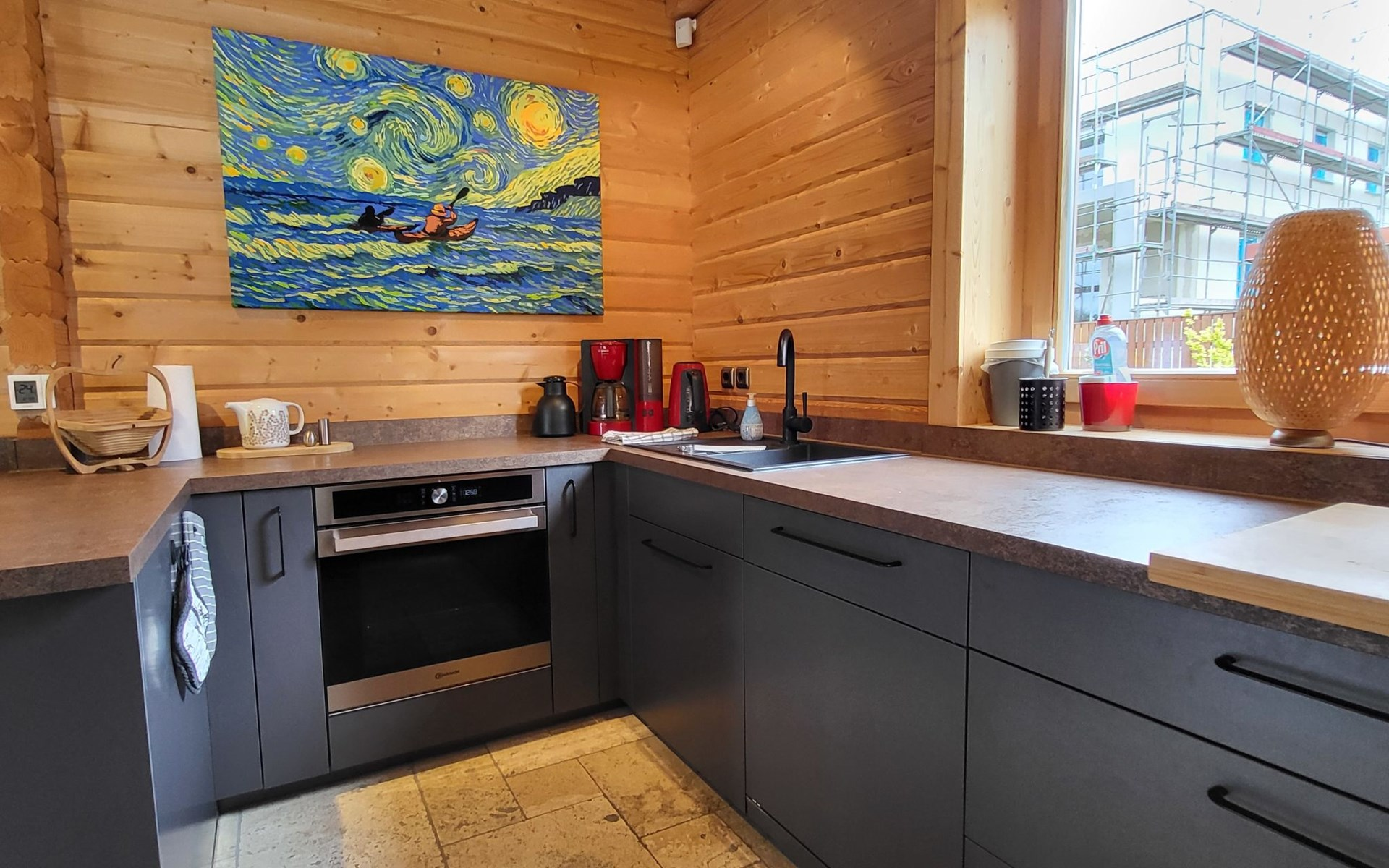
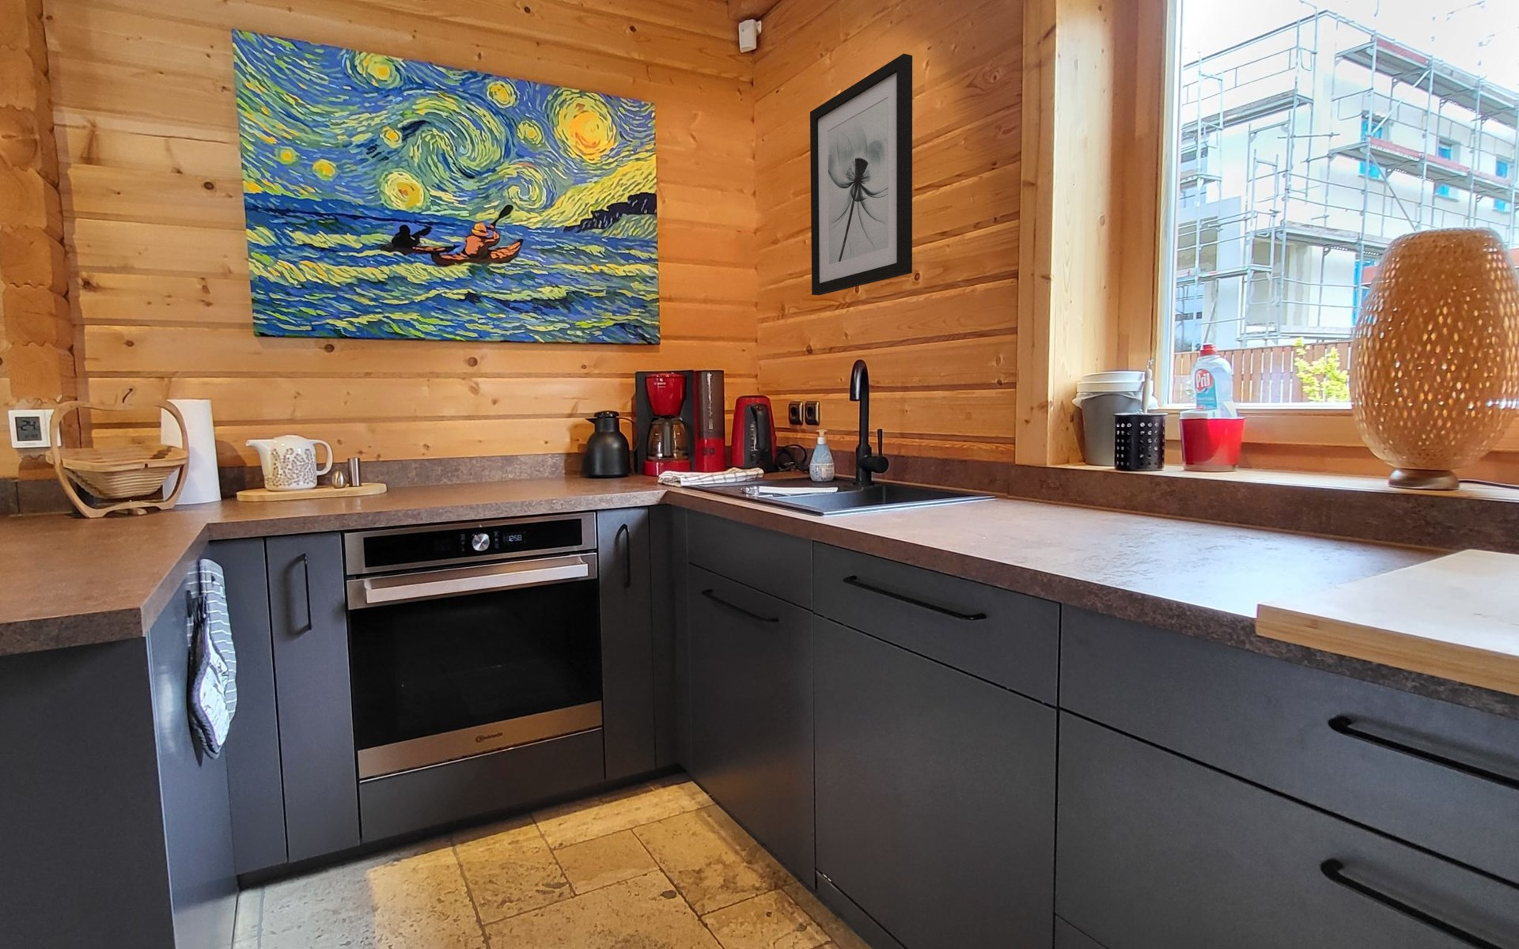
+ wall art (856, 186)
